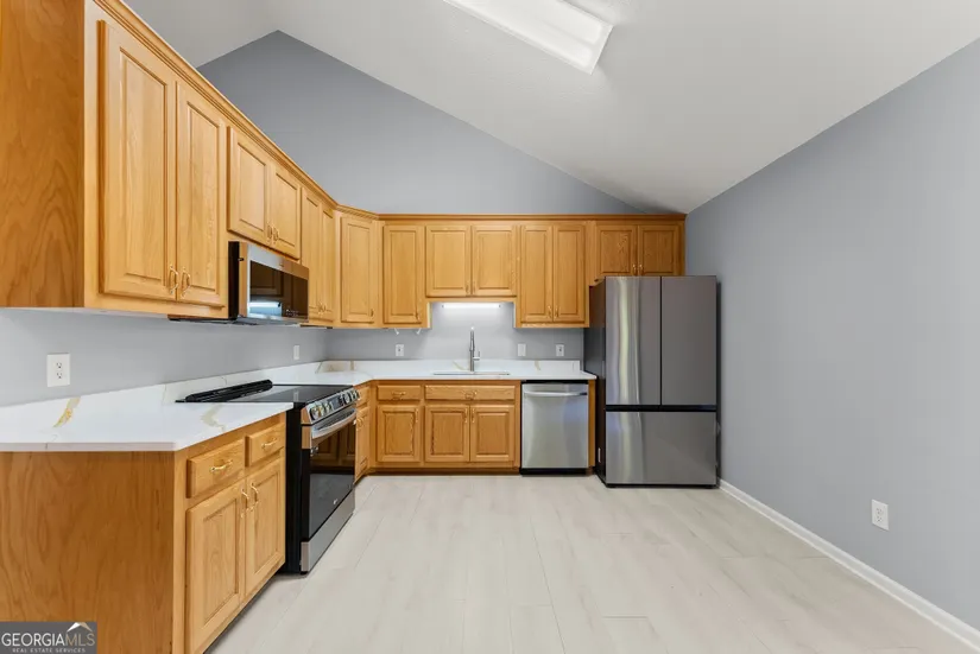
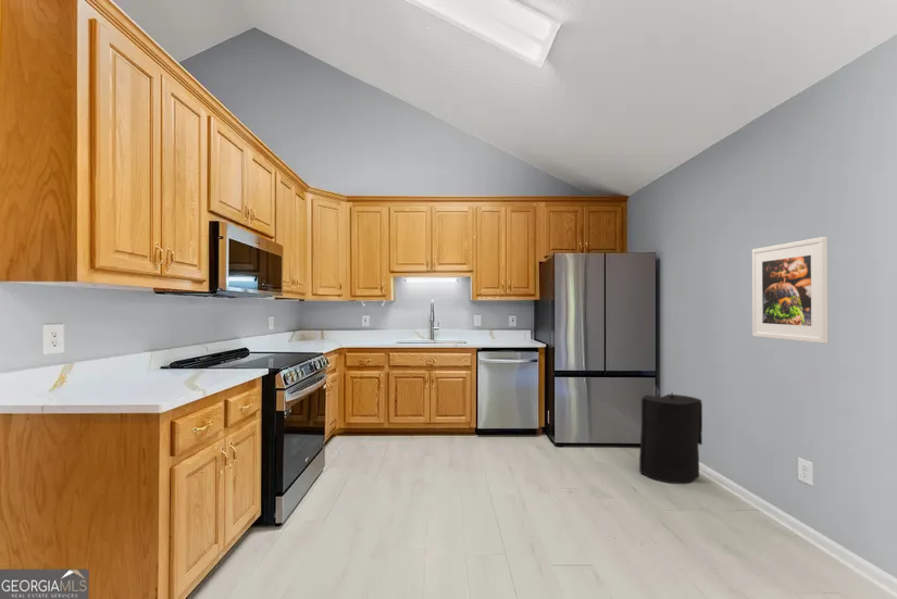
+ trash can (670, 433)
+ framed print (785, 291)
